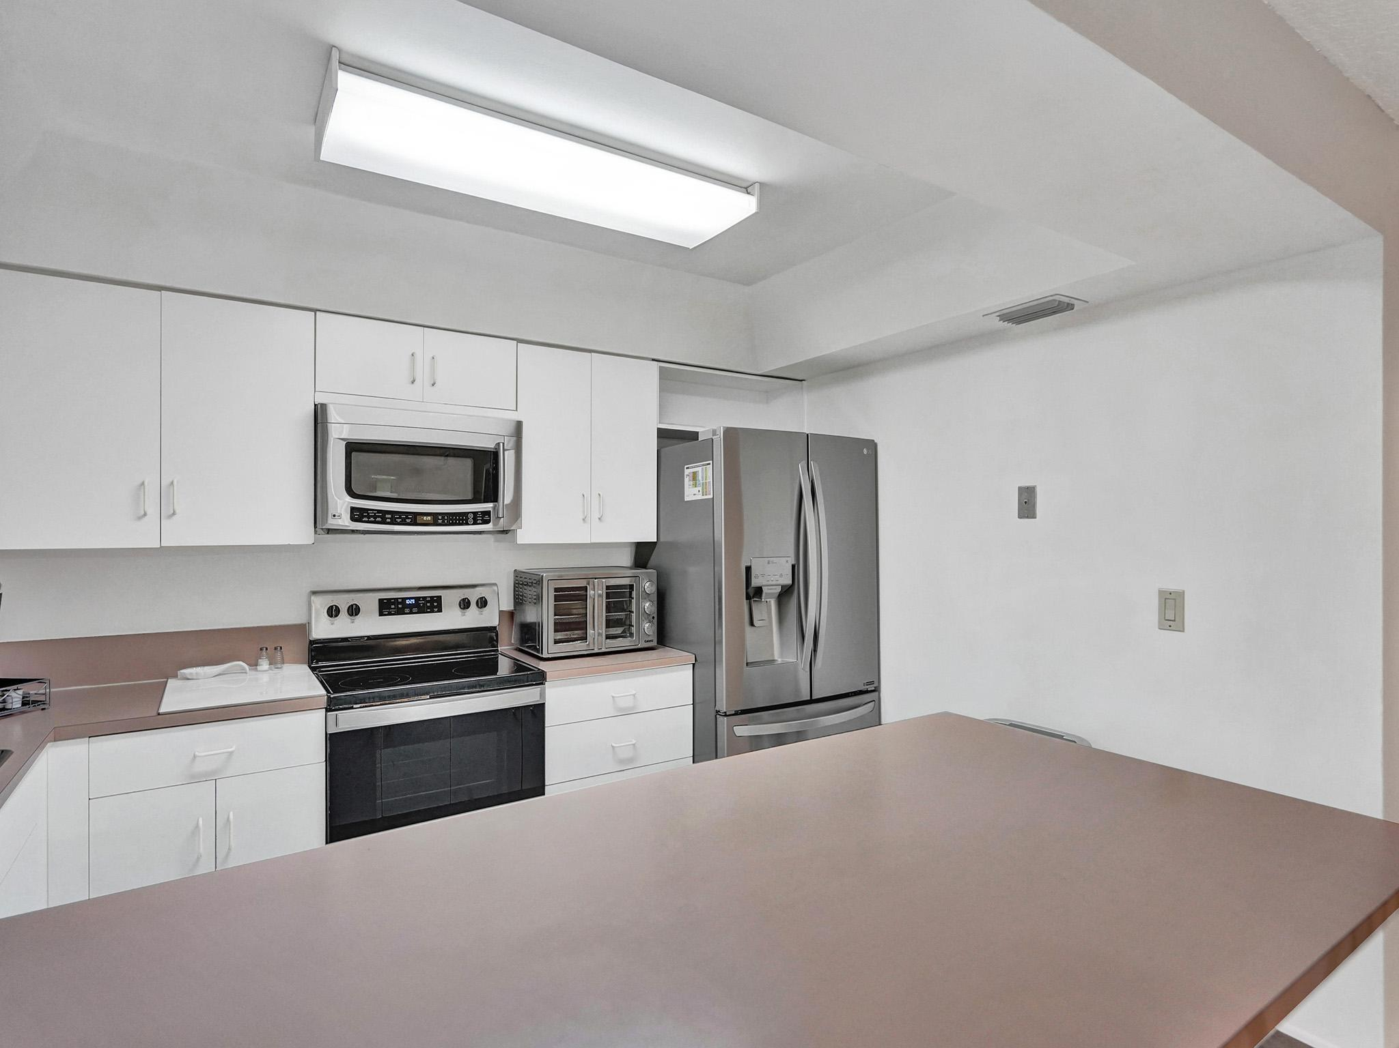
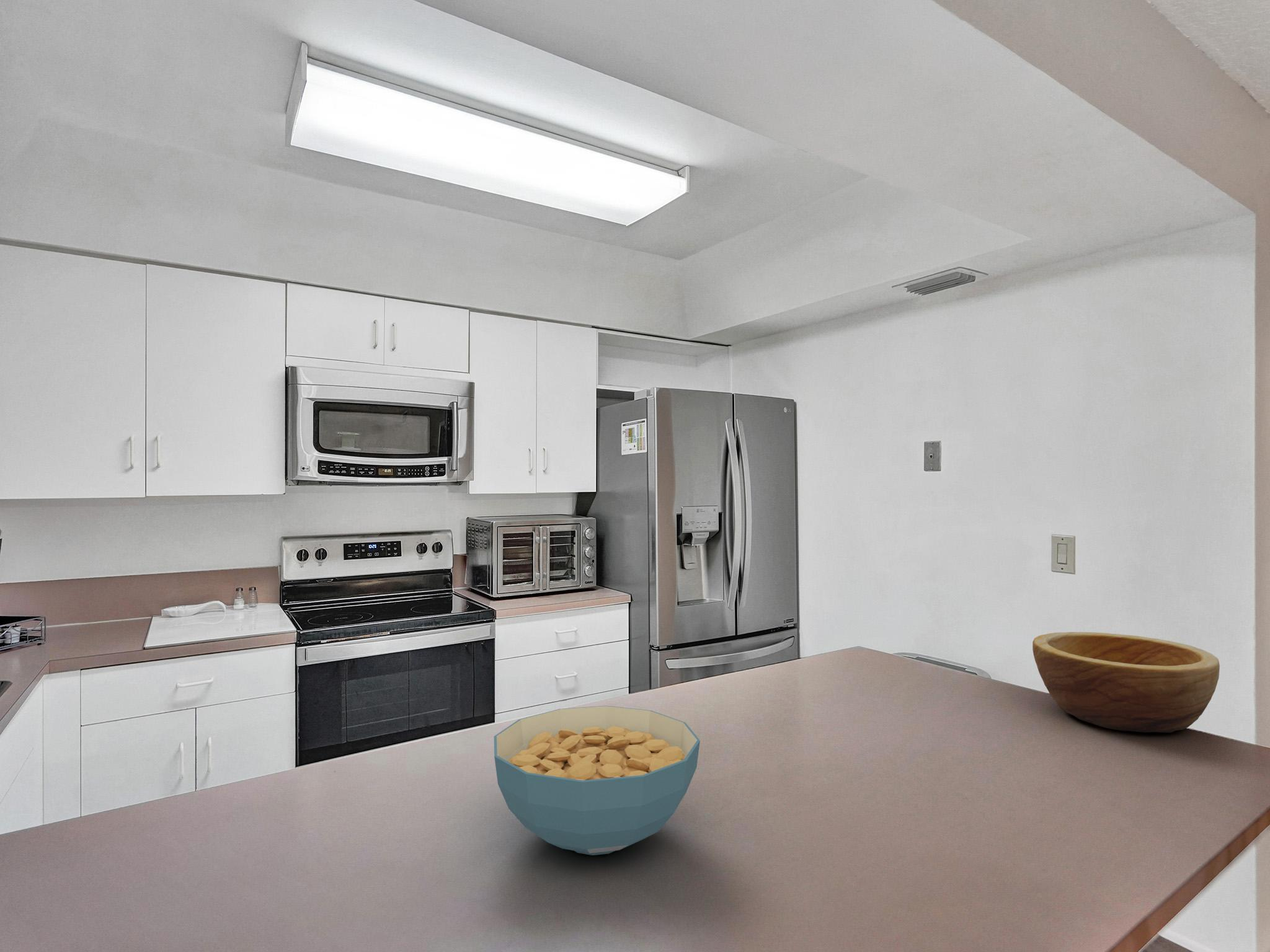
+ bowl (1121, 682)
+ cereal bowl (596, 788)
